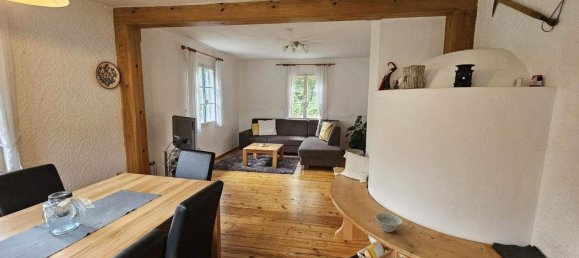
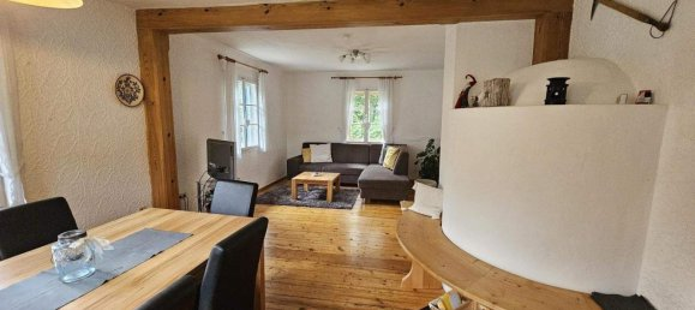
- bowl (387, 223)
